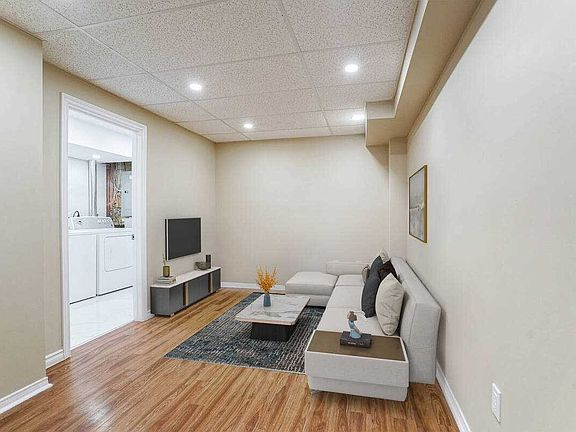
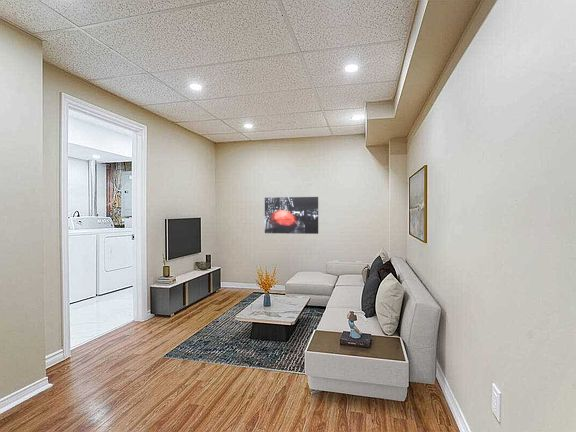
+ wall art (291, 215)
